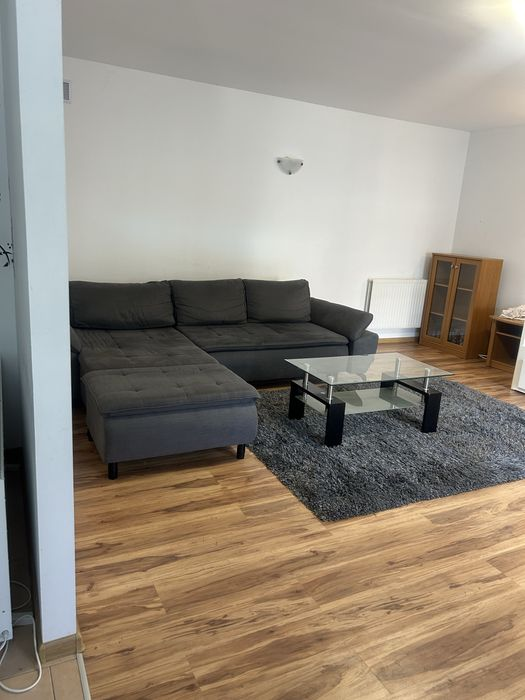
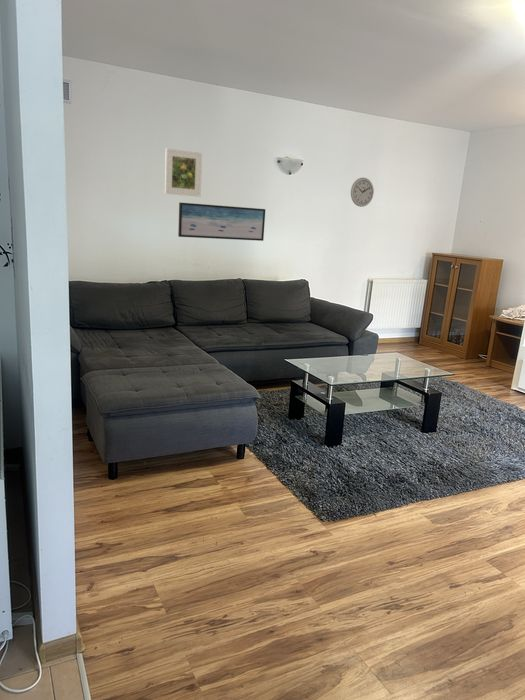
+ wall art (223, 222)
+ wall clock (362, 192)
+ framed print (183, 173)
